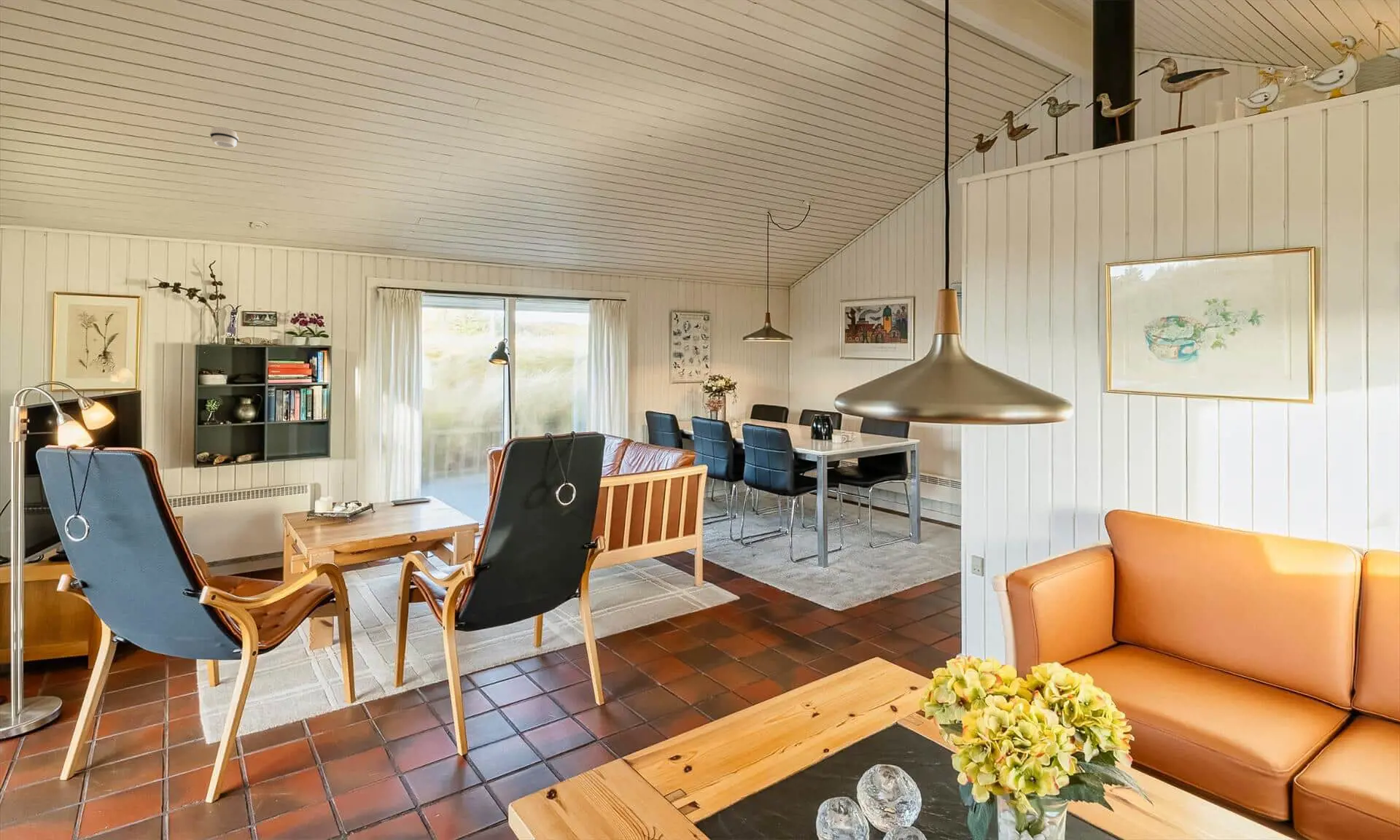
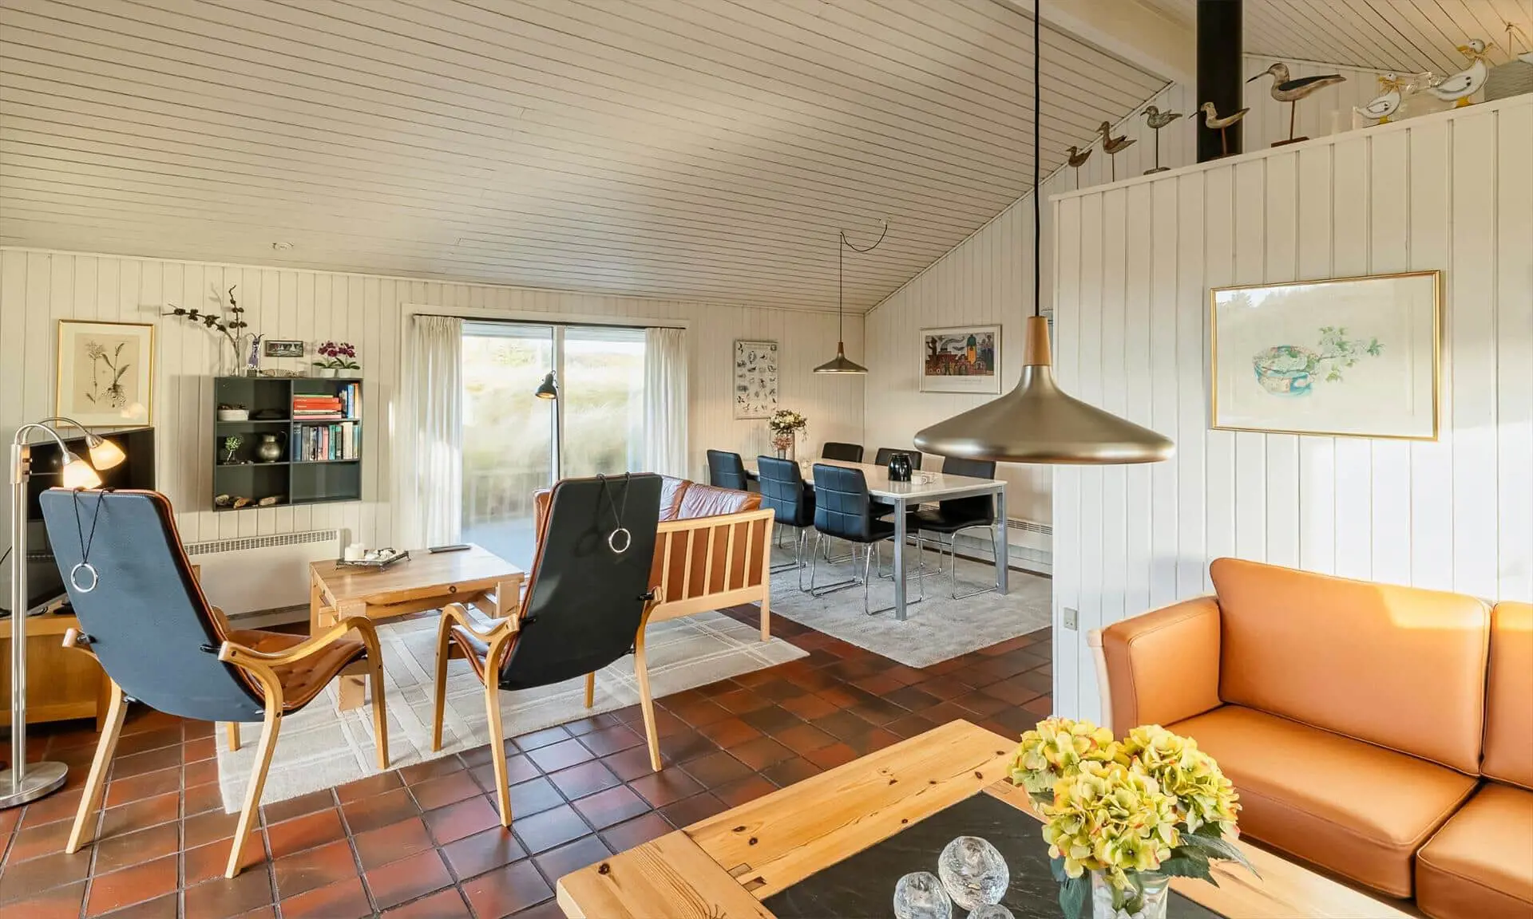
- smoke detector (224, 137)
